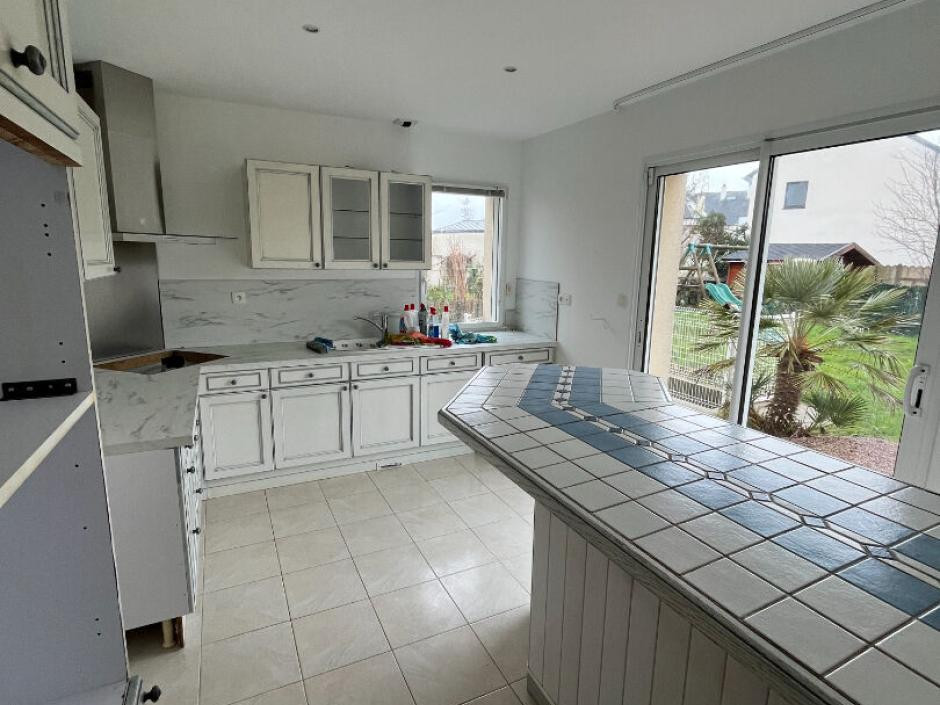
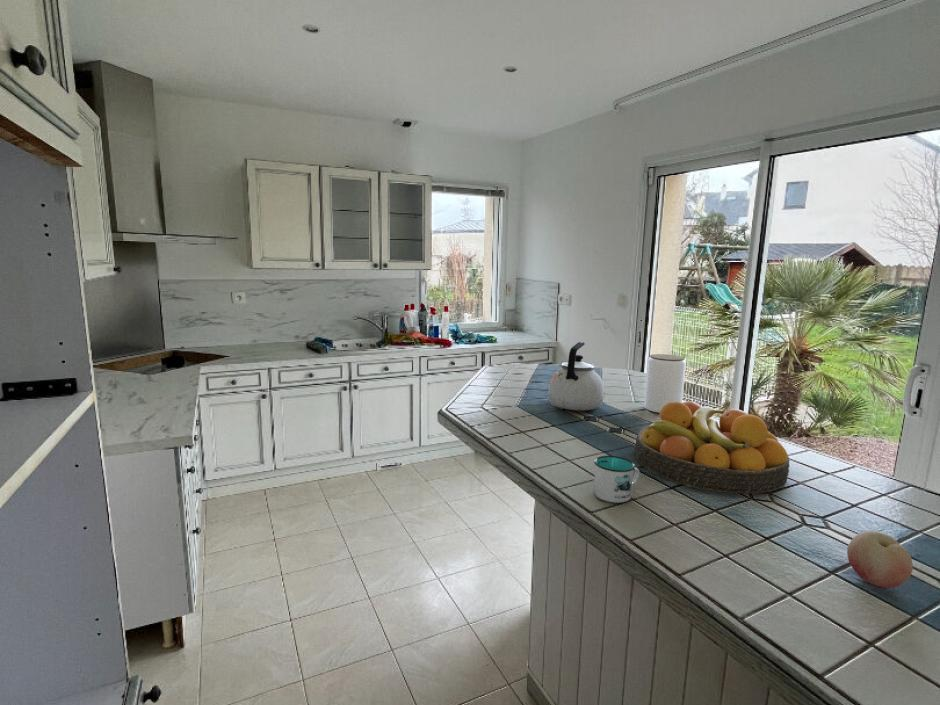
+ jar (664, 383)
+ mug (617, 478)
+ fruit (879, 558)
+ kettle (577, 374)
+ fruit bowl (709, 435)
